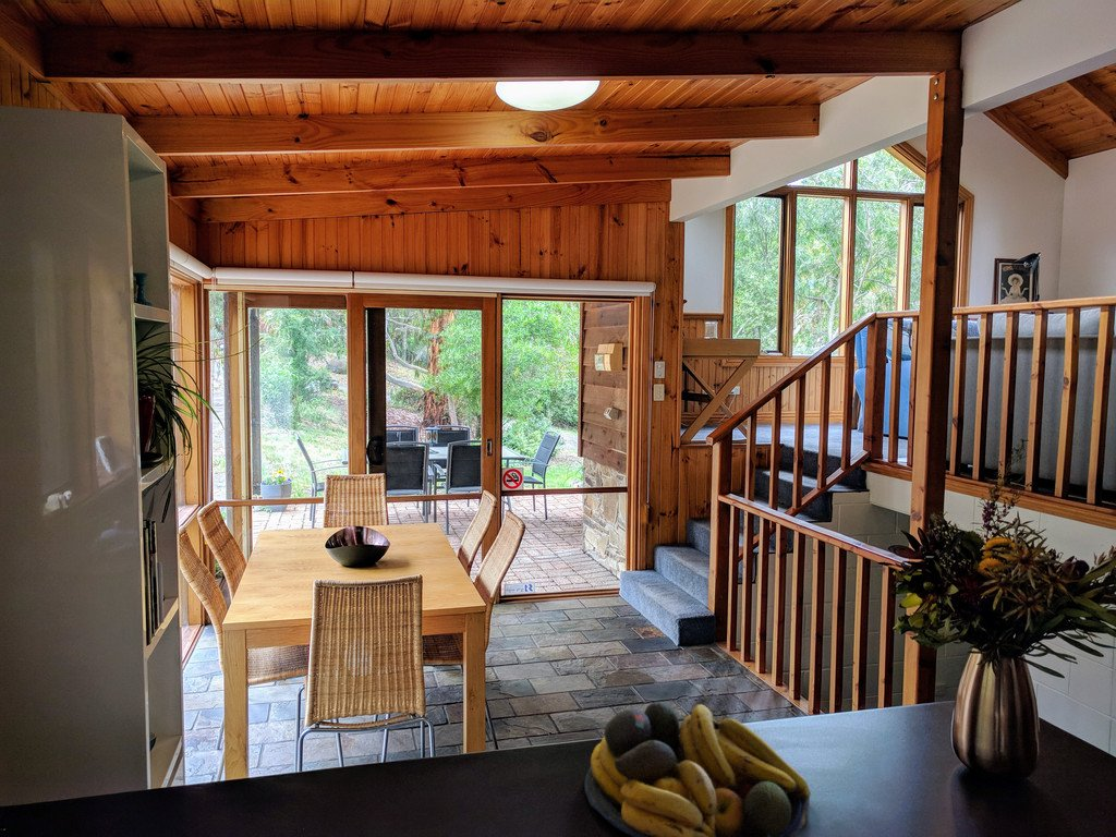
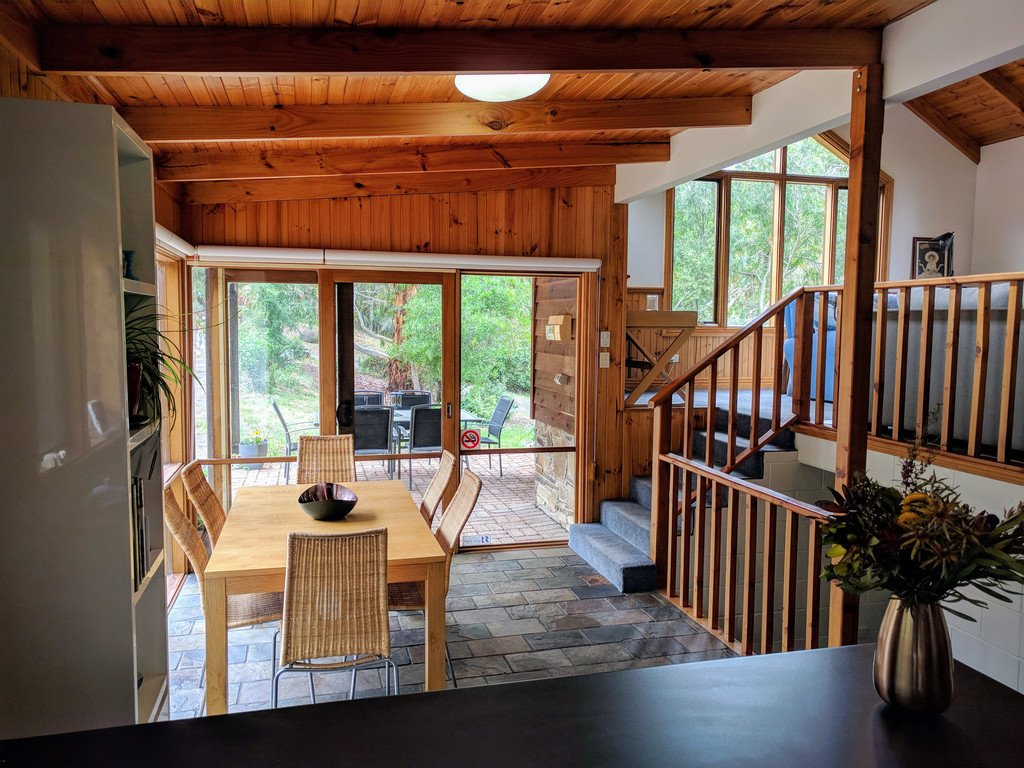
- fruit bowl (693, 754)
